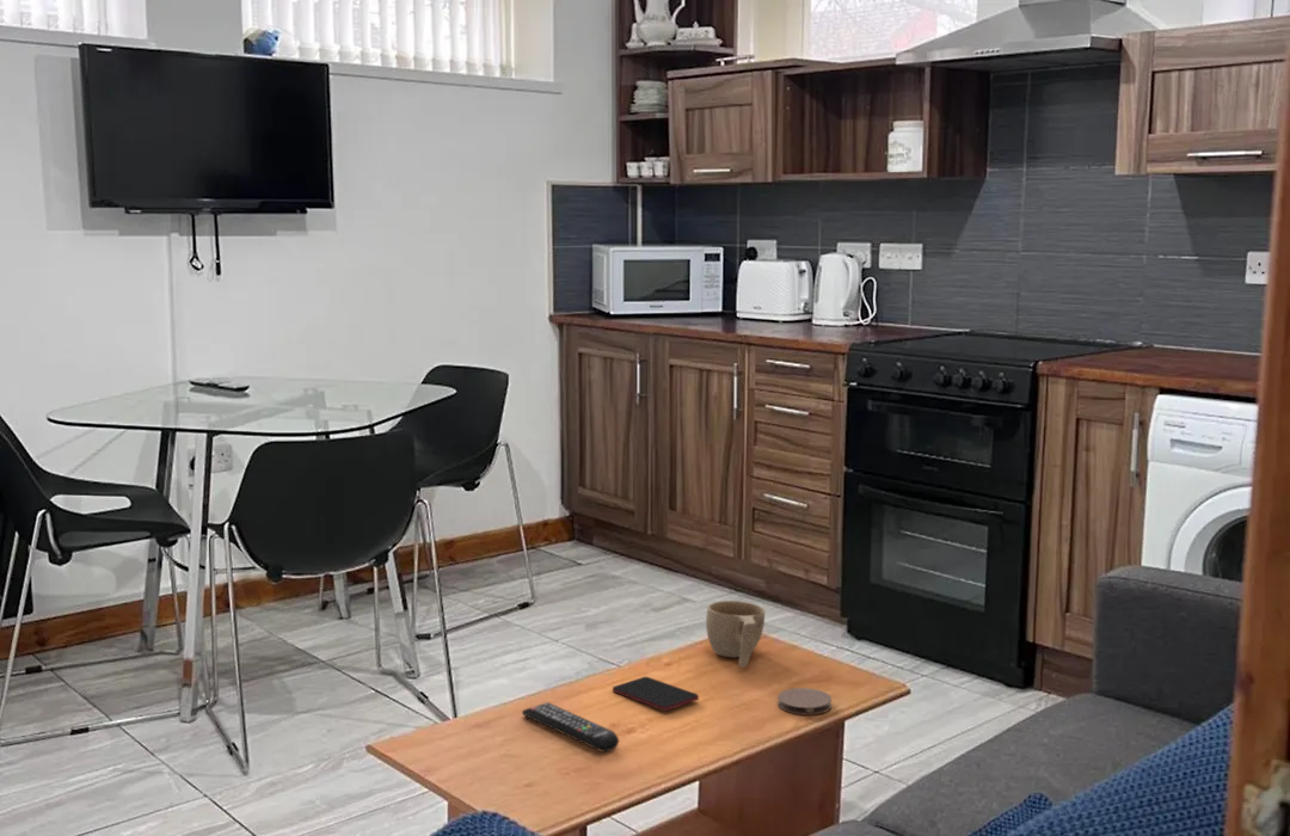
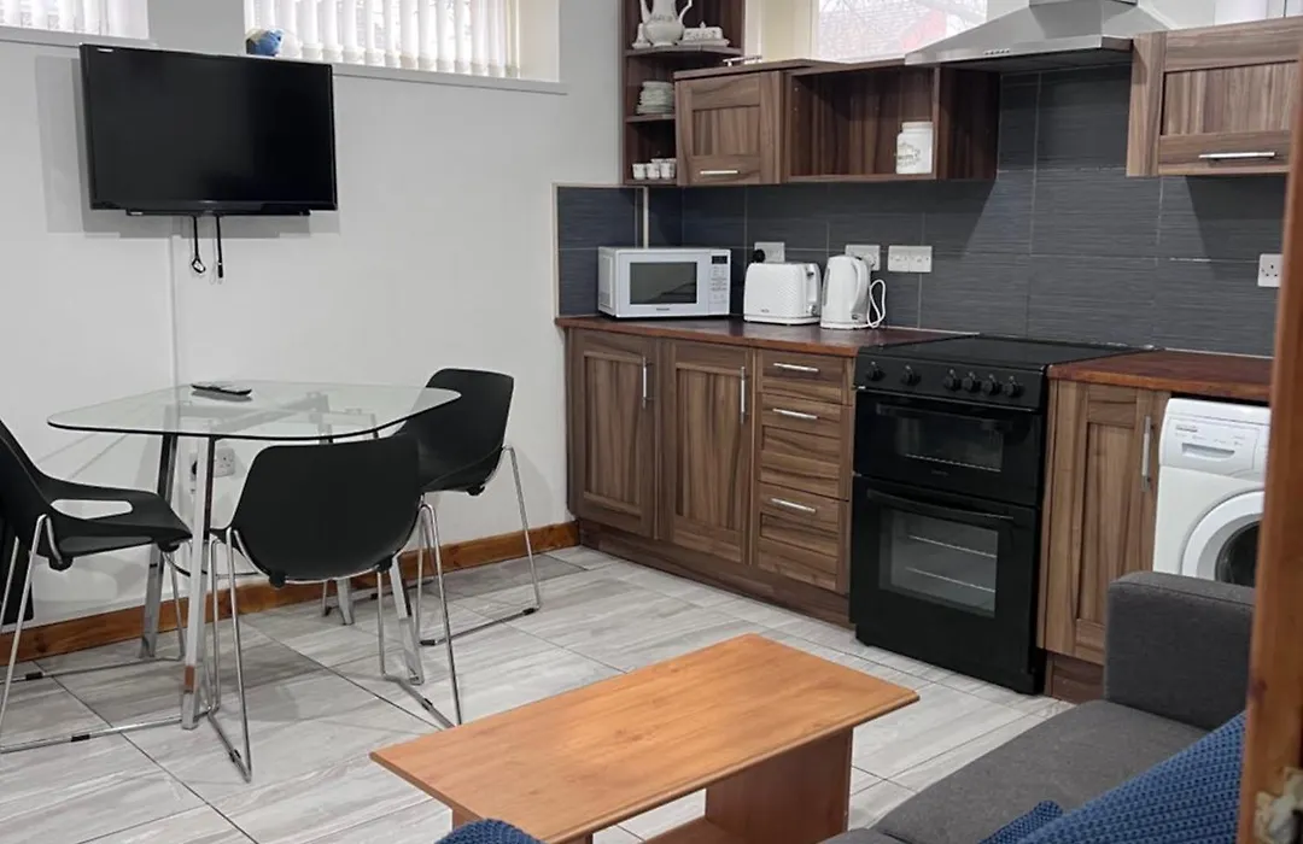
- coaster (804, 701)
- remote control (569, 725)
- cup (736, 634)
- smartphone (655, 693)
